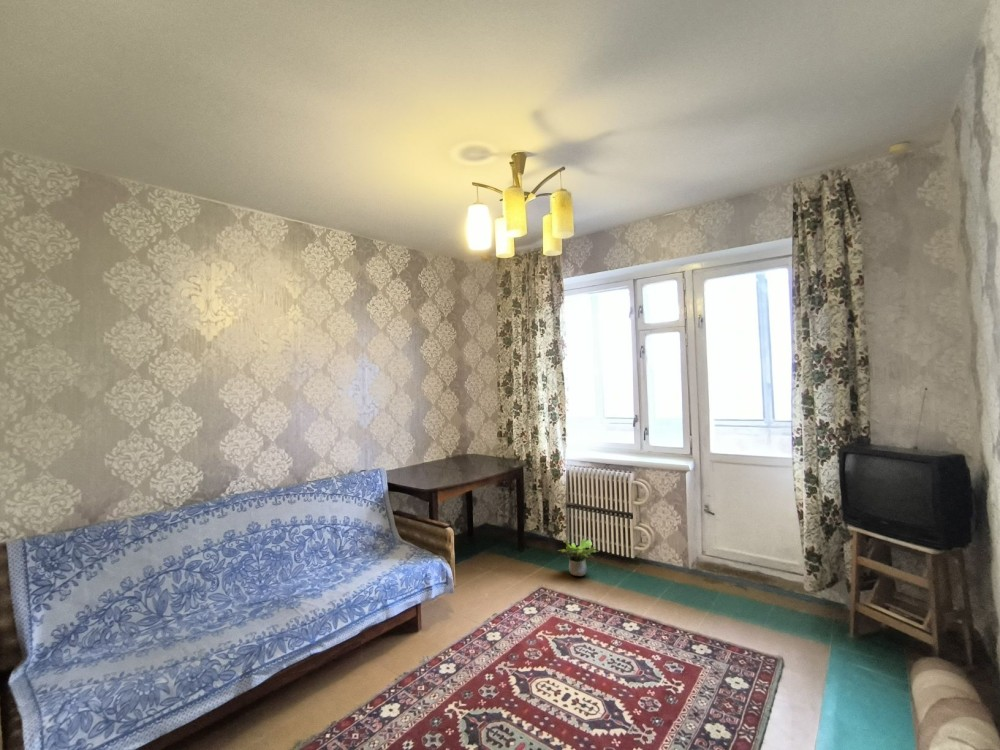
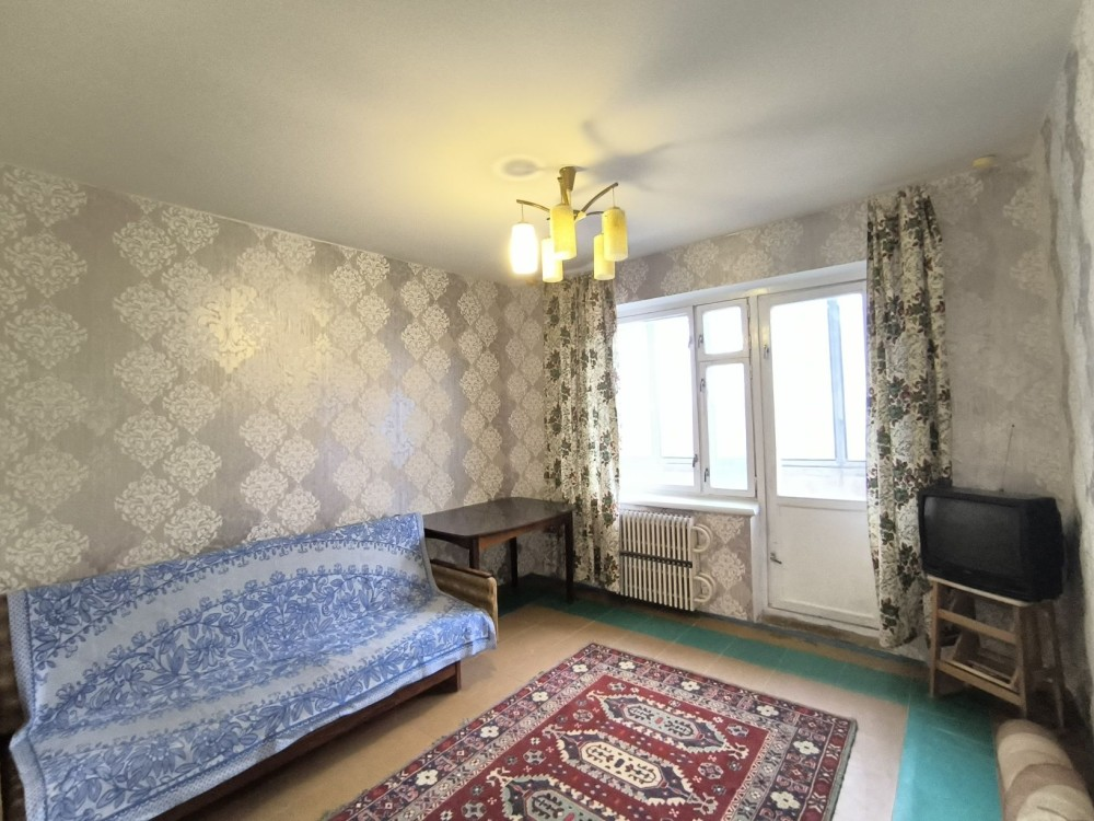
- potted plant (578, 556)
